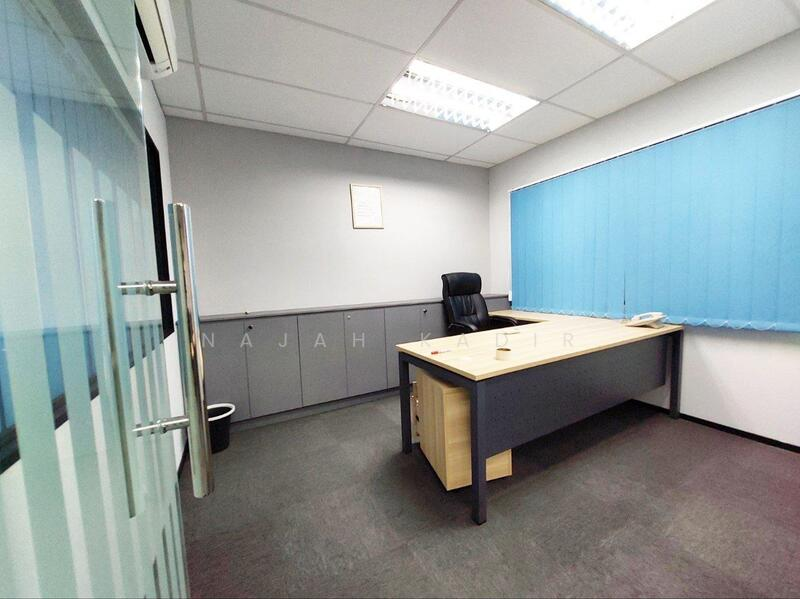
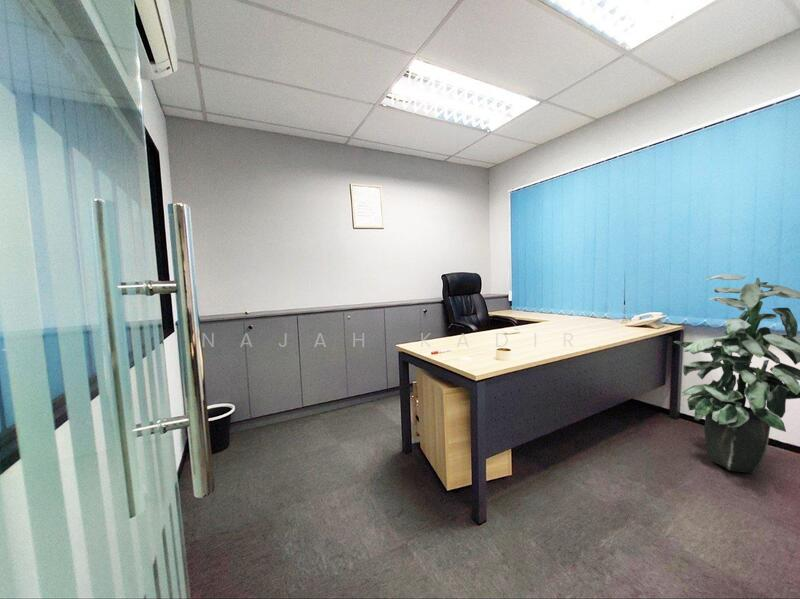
+ indoor plant (737, 370)
